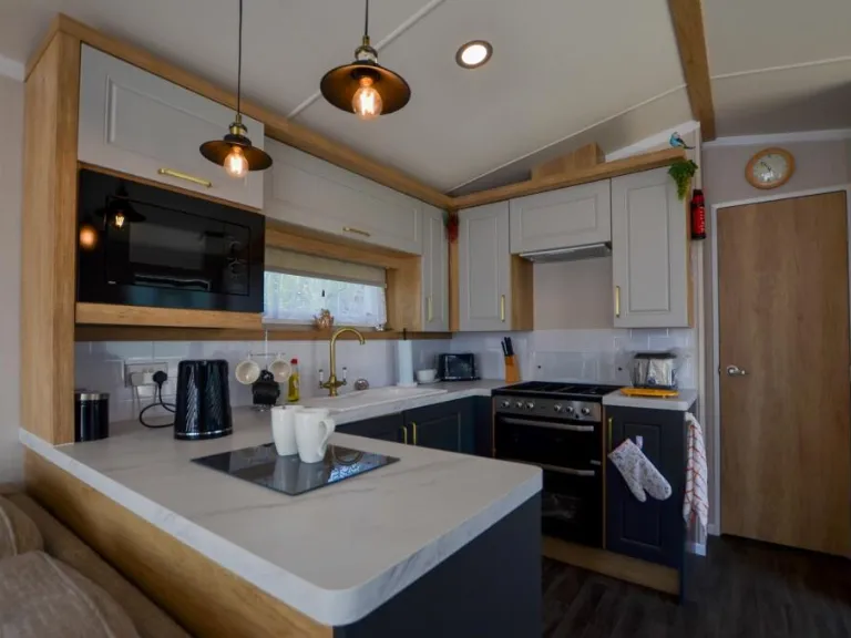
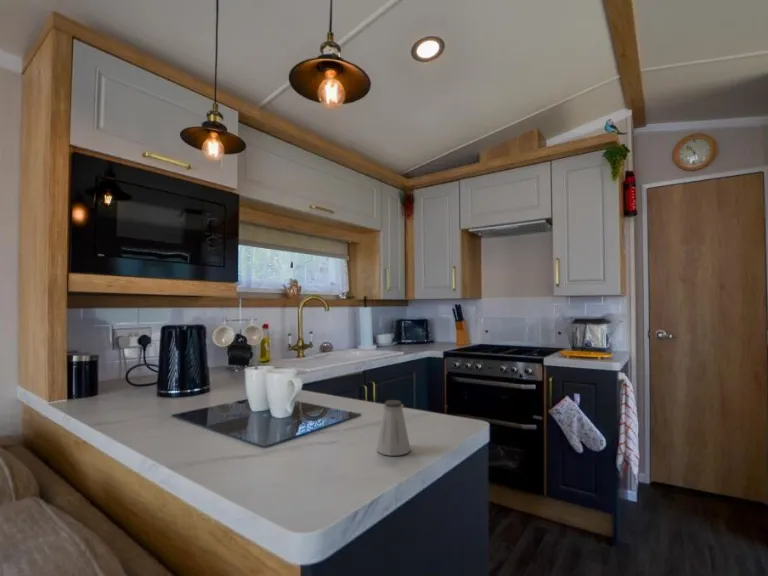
+ saltshaker (393, 425)
